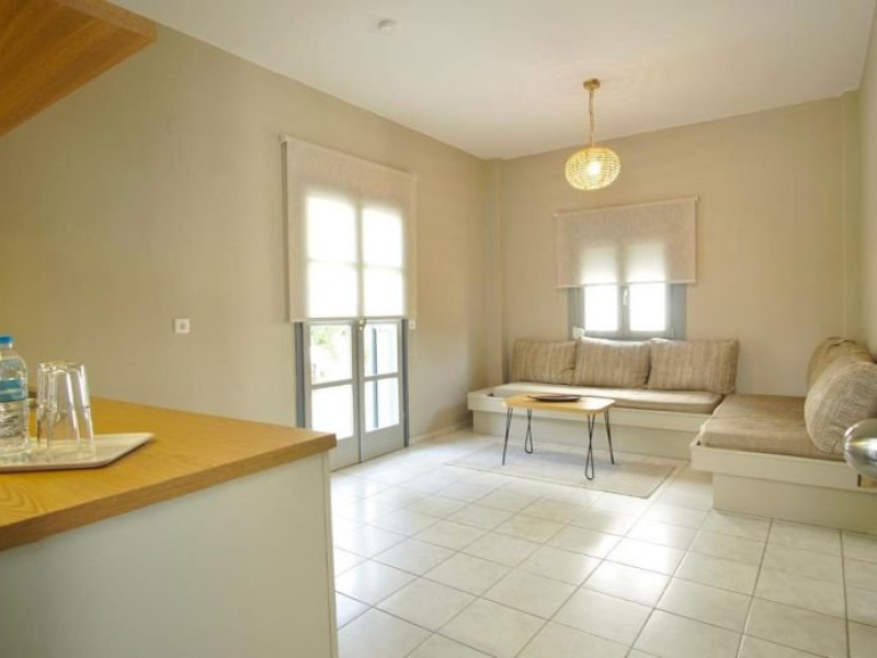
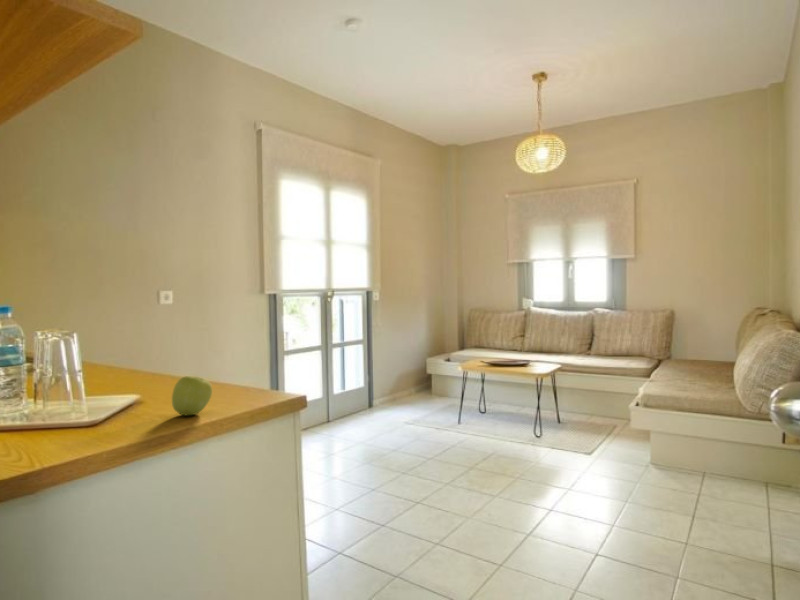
+ apple (192, 394)
